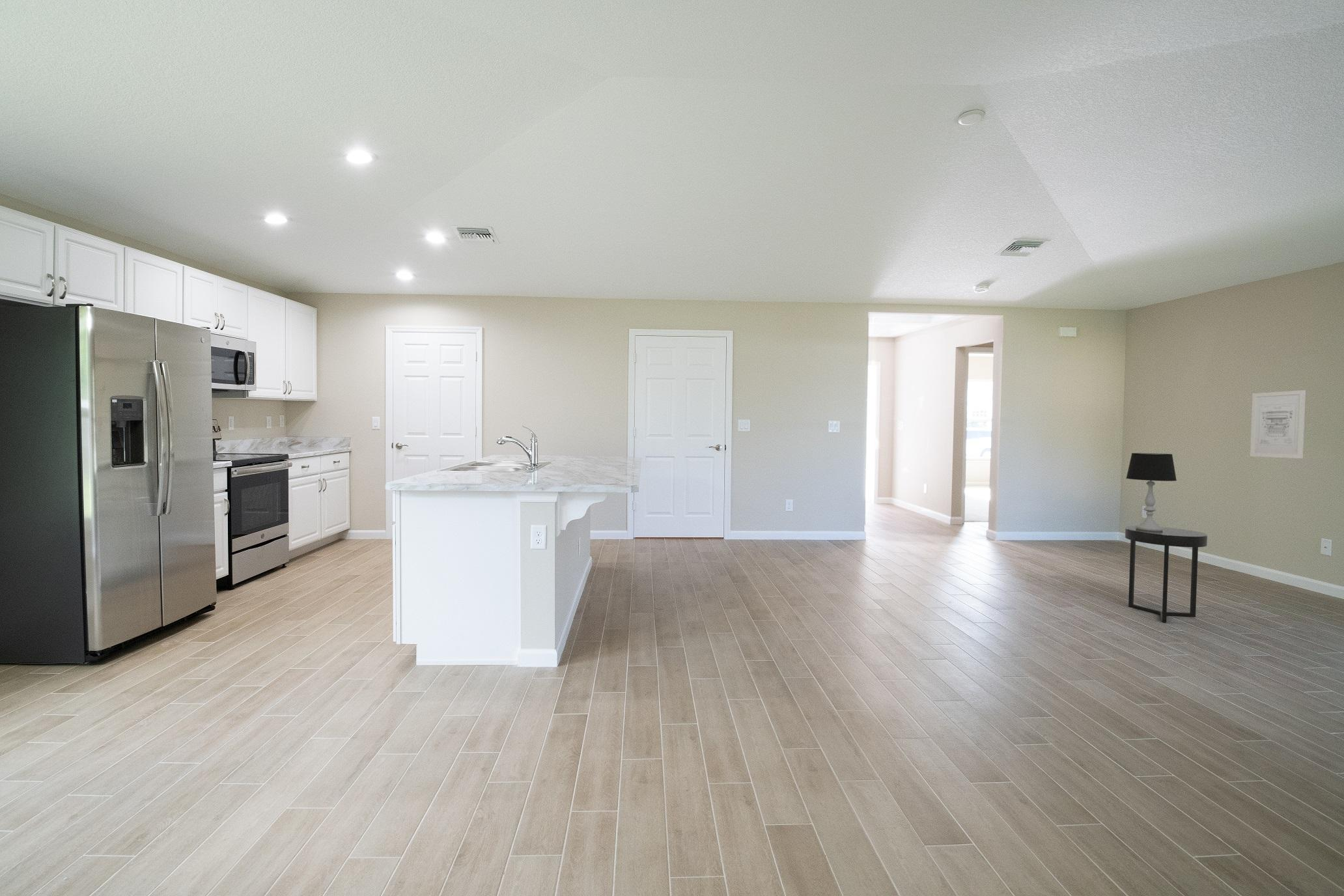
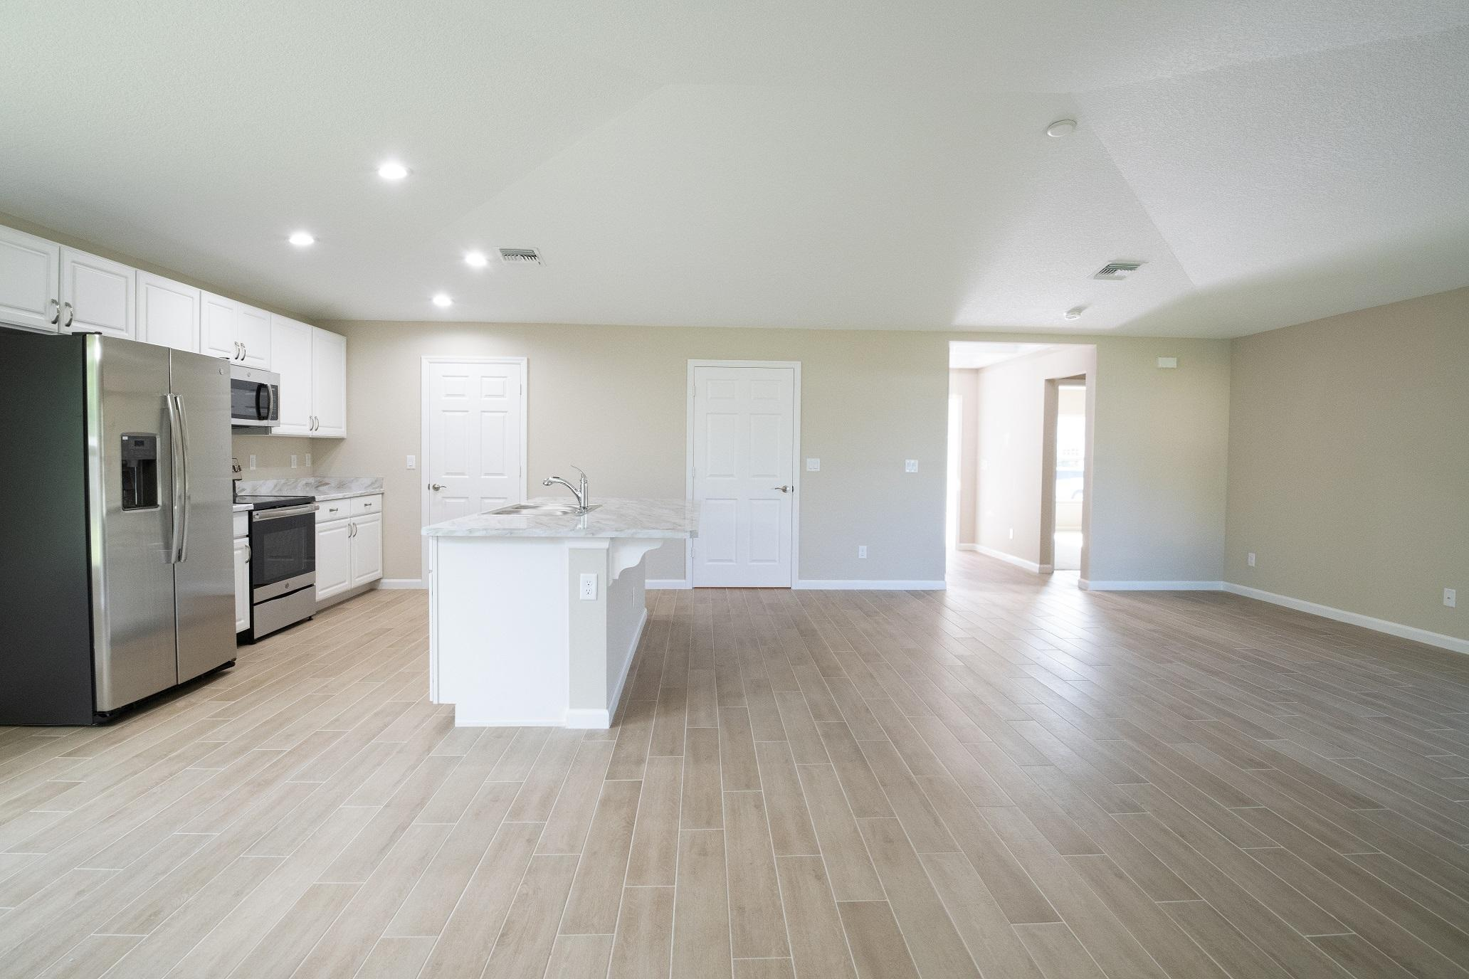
- table lamp (1150, 491)
- side table (1164, 572)
- wall art (1276, 425)
